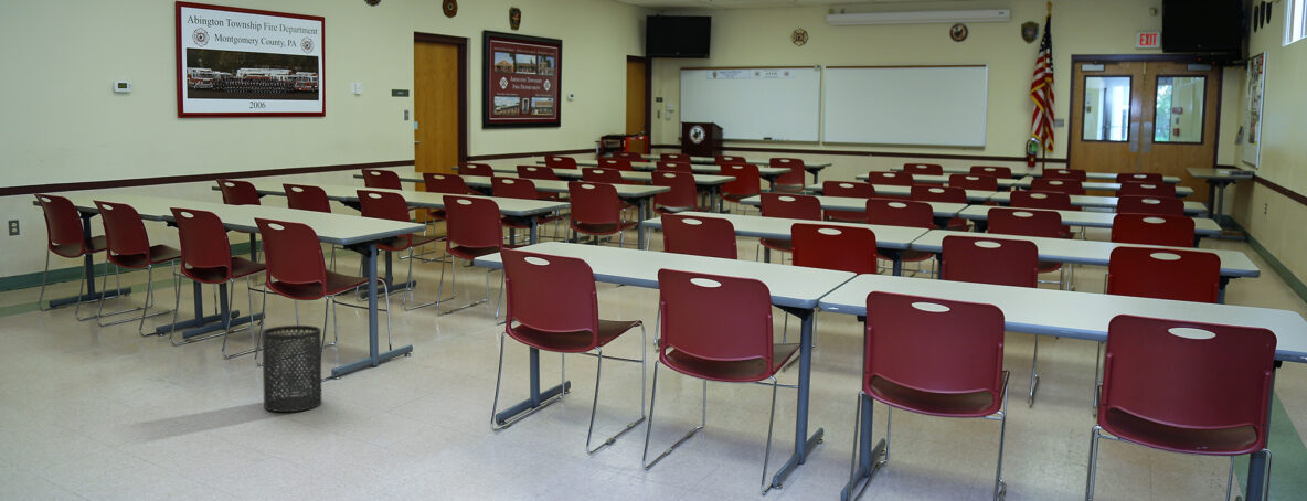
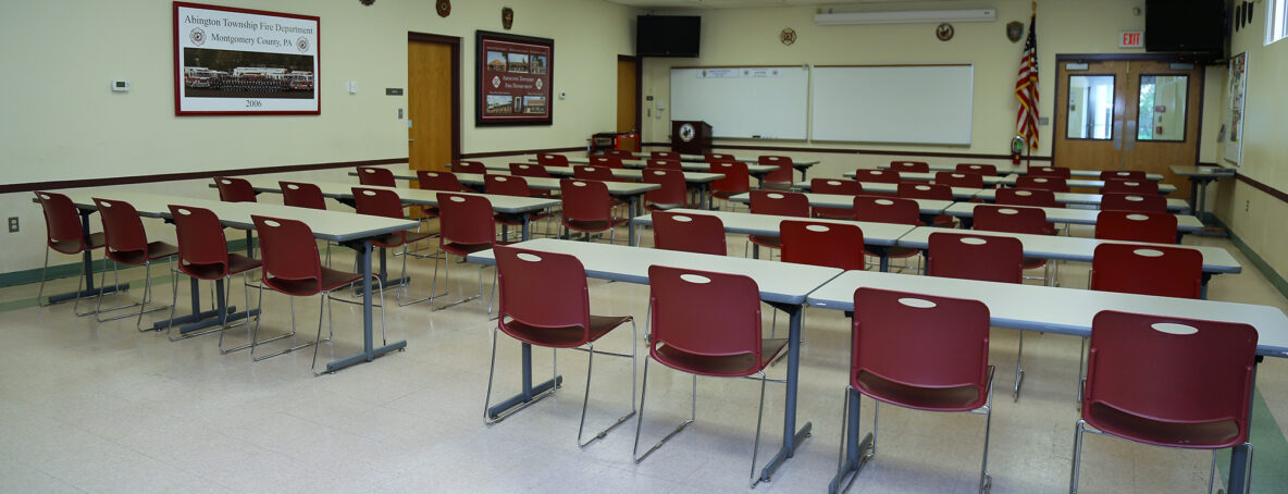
- trash can (291, 367)
